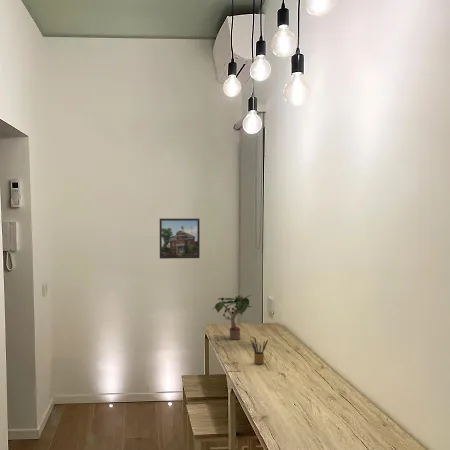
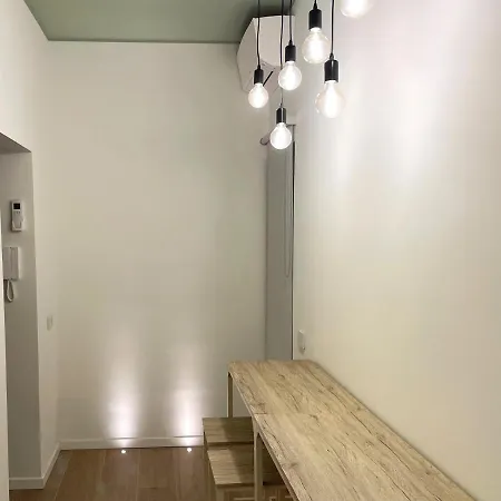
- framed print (179, 238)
- potted plant (234, 316)
- pencil box (259, 351)
